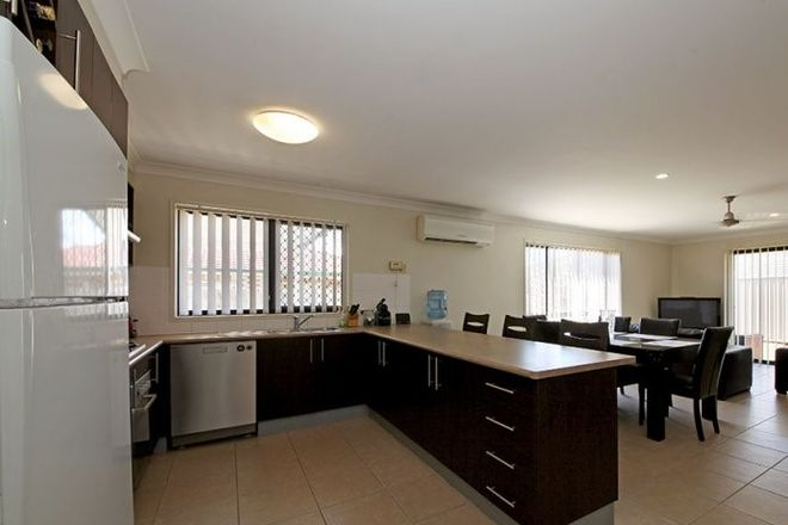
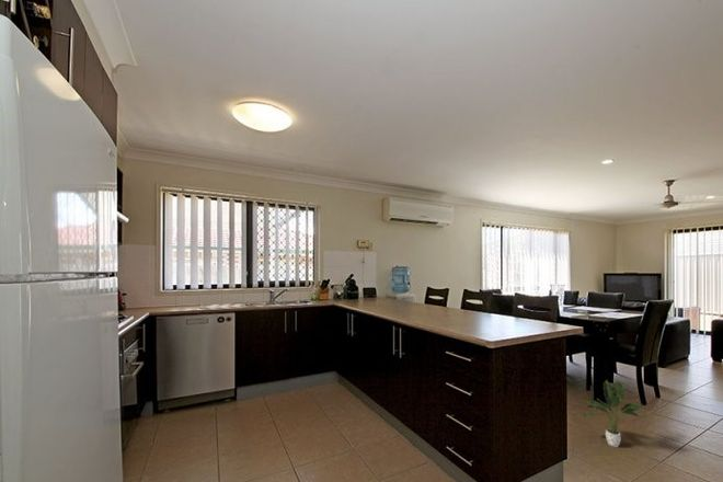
+ potted plant (612, 411)
